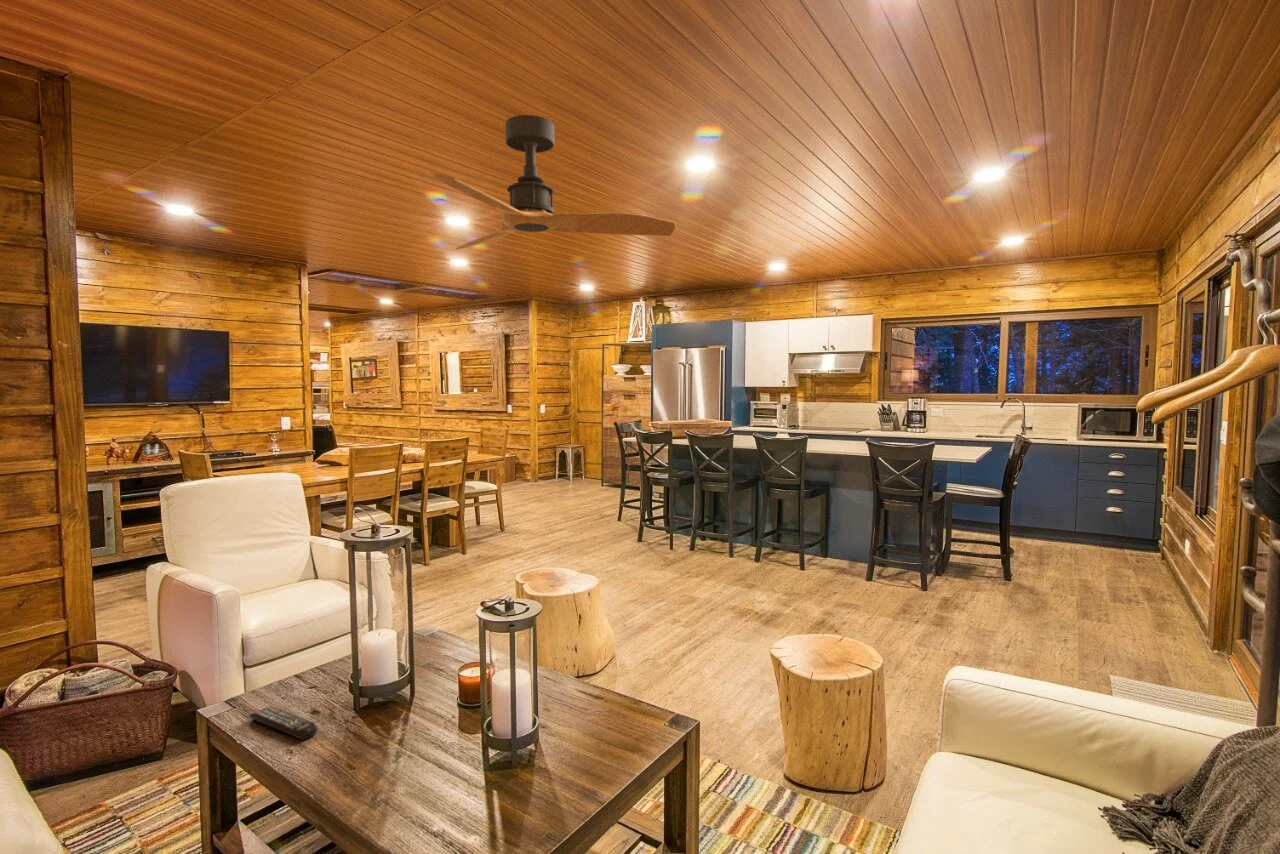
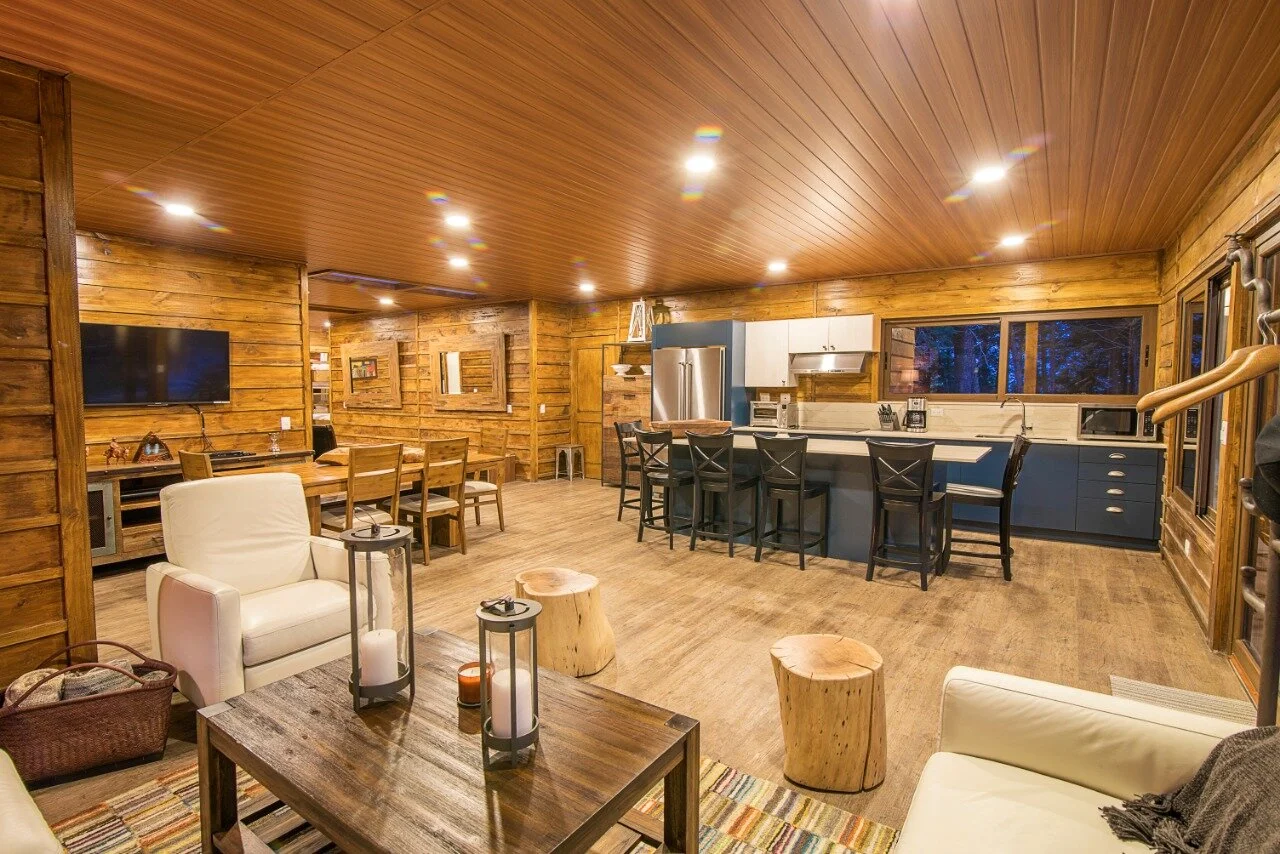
- ceiling fan (550, 187)
- remote control (282, 722)
